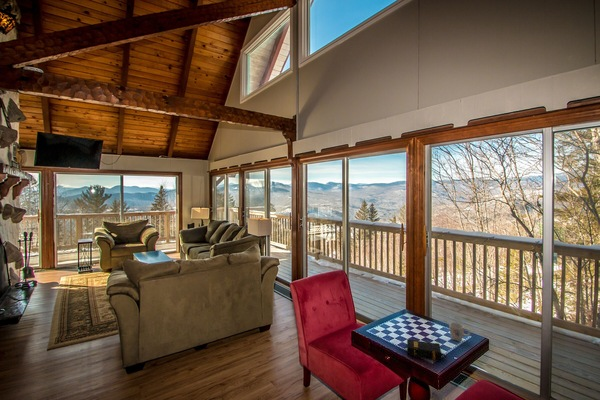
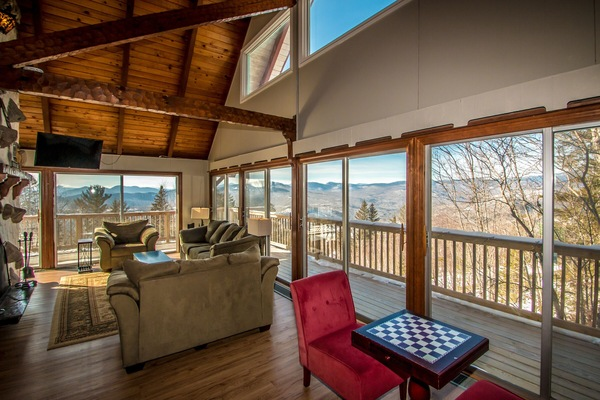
- mug (459, 332)
- book (426, 349)
